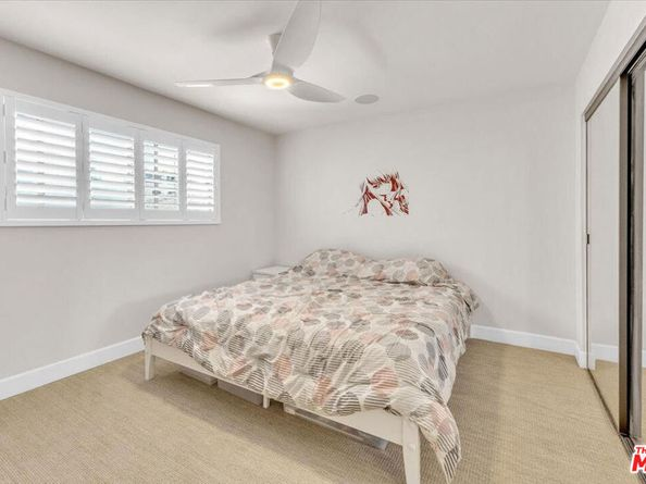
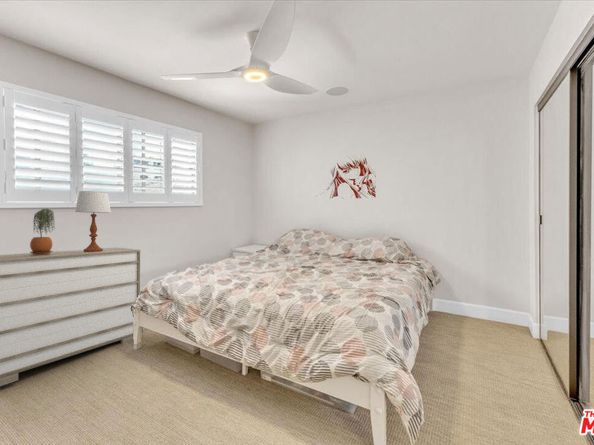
+ potted plant (43, 231)
+ dresser (65, 303)
+ table lamp (93, 221)
